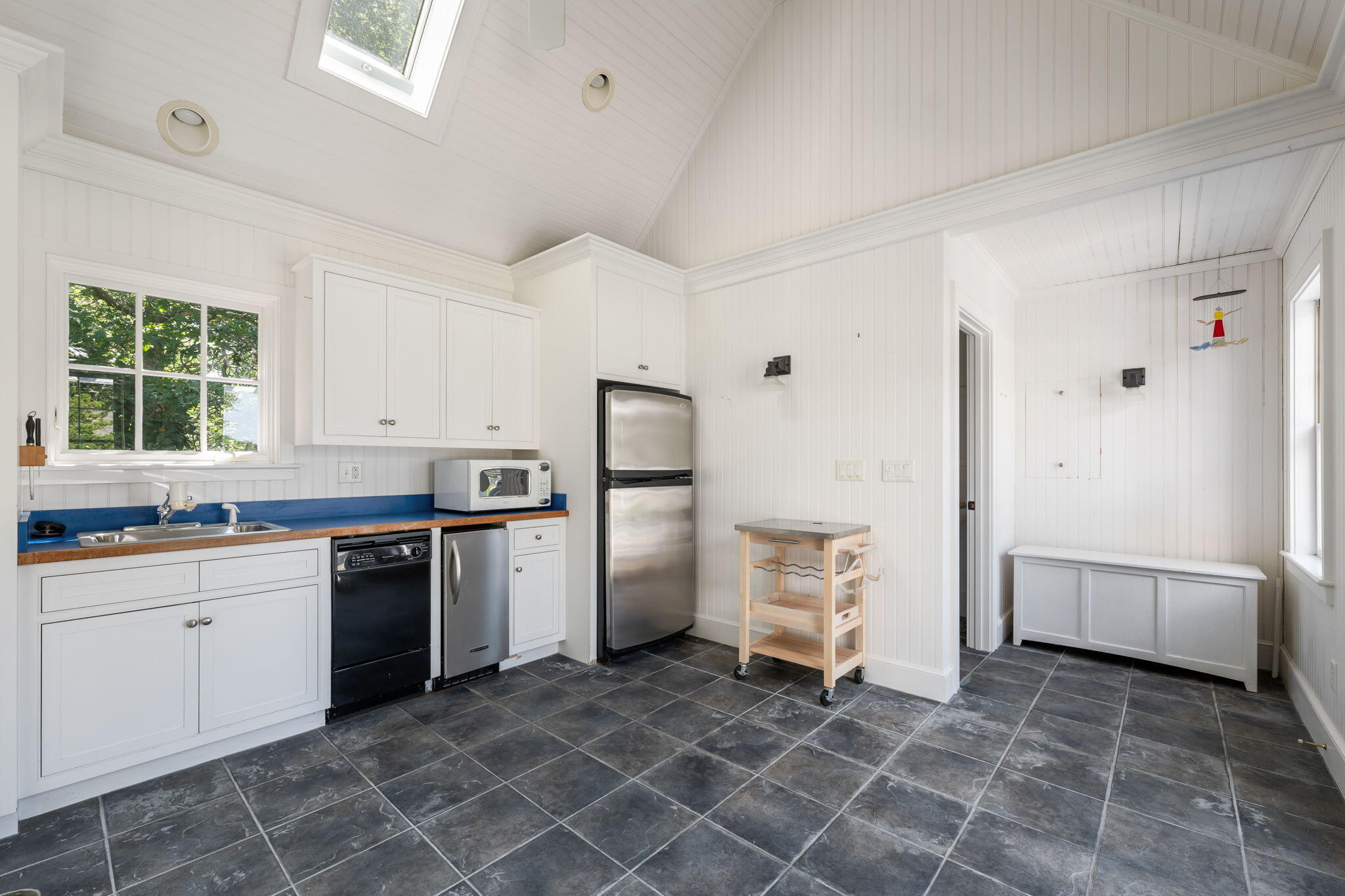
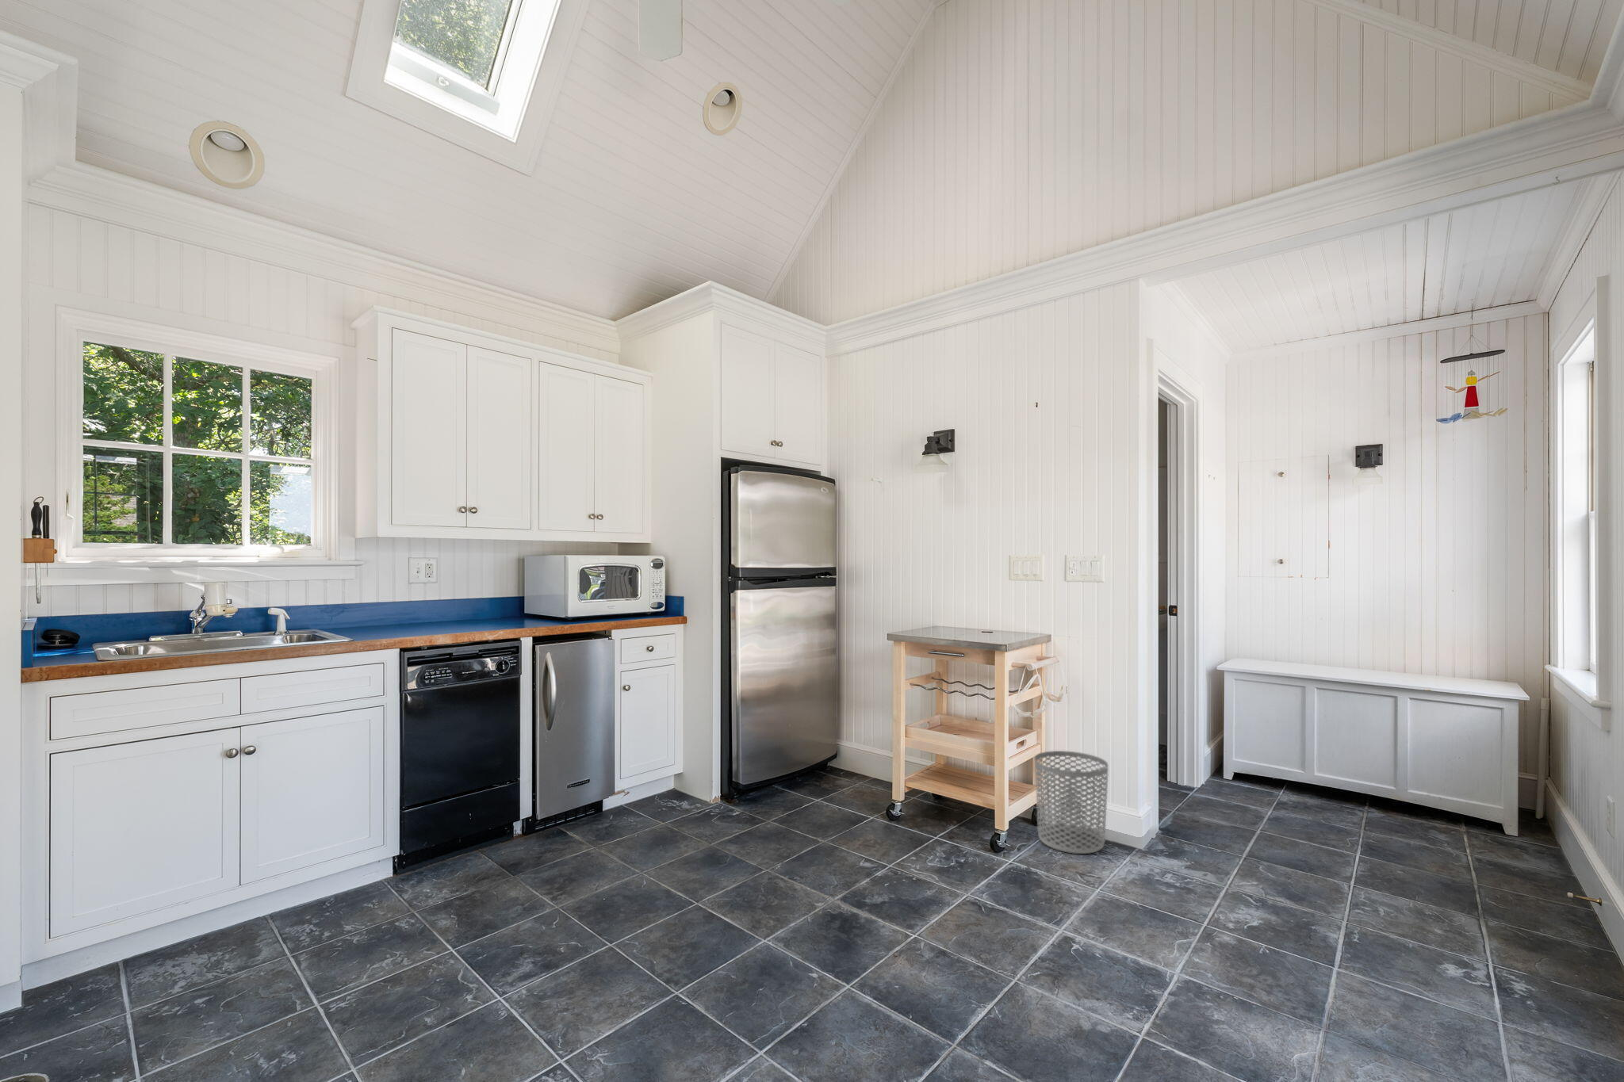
+ waste bin (1071, 801)
